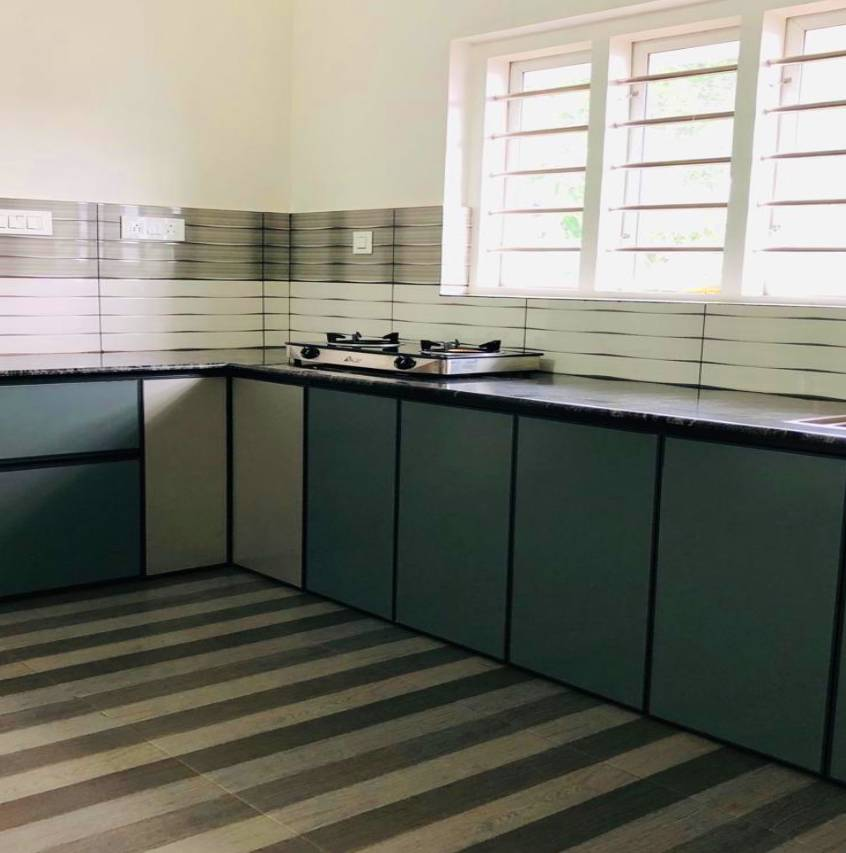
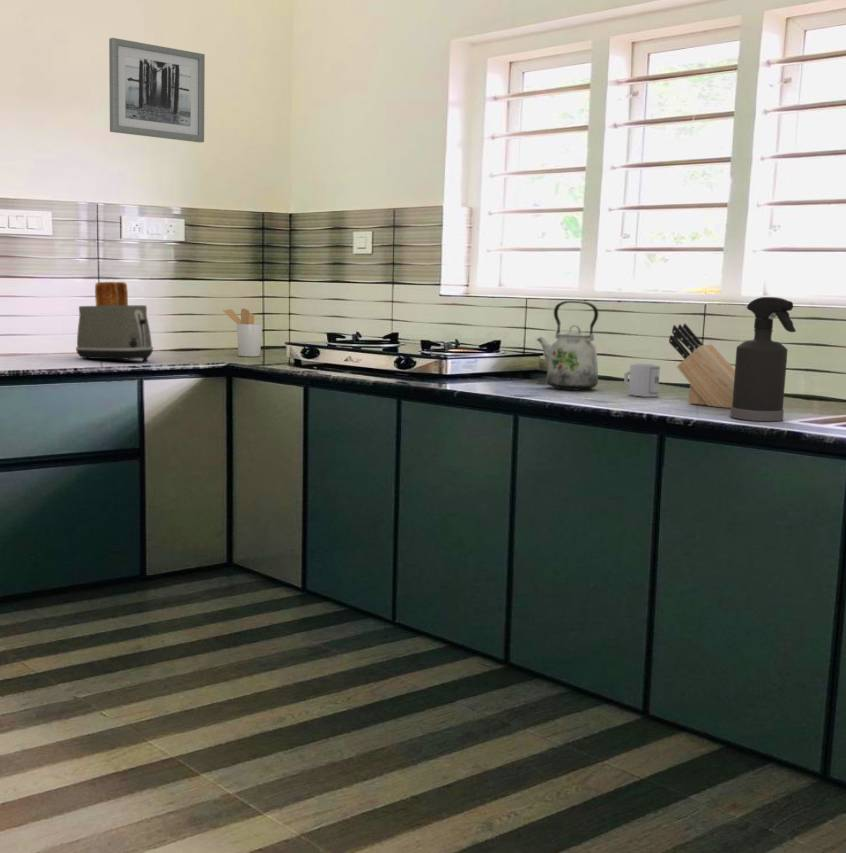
+ cup (641, 379)
+ knife block (715, 365)
+ spray bottle (762, 357)
+ utensil holder (242, 331)
+ kettle (565, 344)
+ toaster (114, 321)
+ wall art (158, 92)
